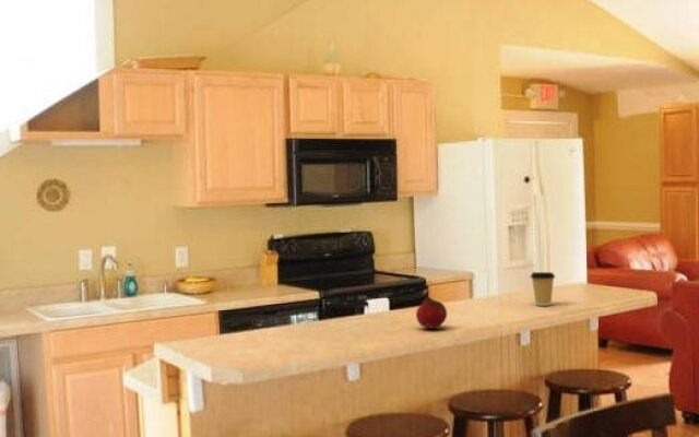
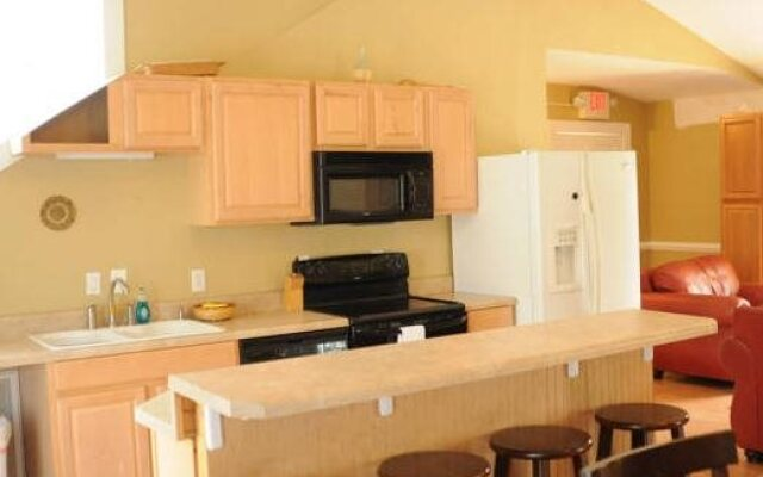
- fruit (431, 312)
- coffee cup (543, 287)
